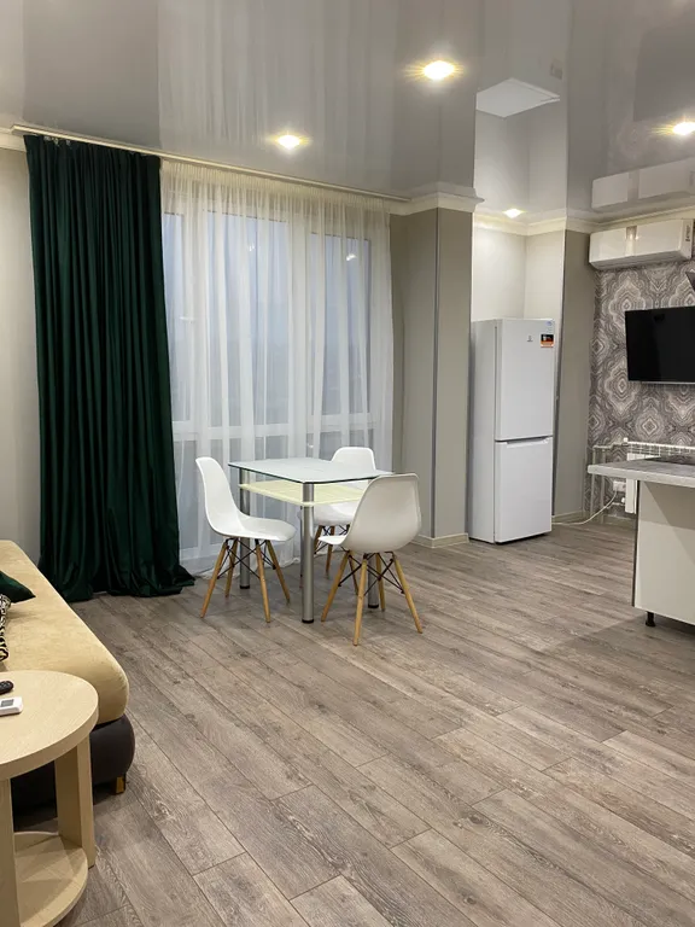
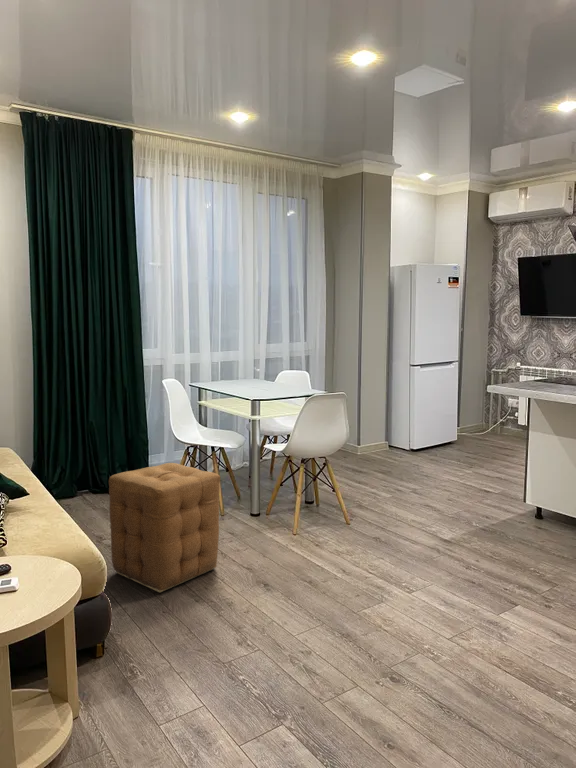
+ ottoman (165, 521)
